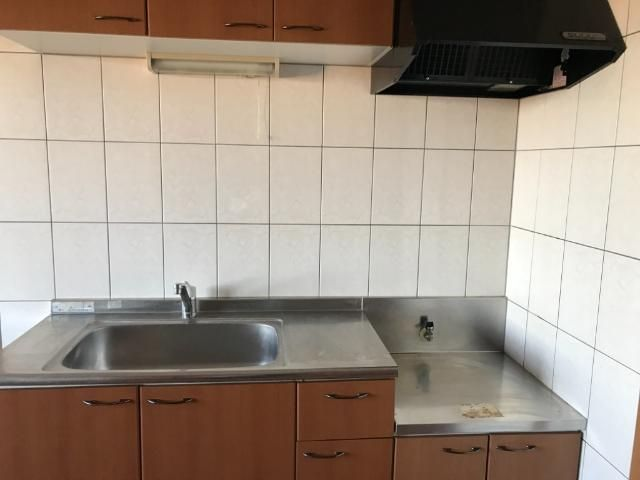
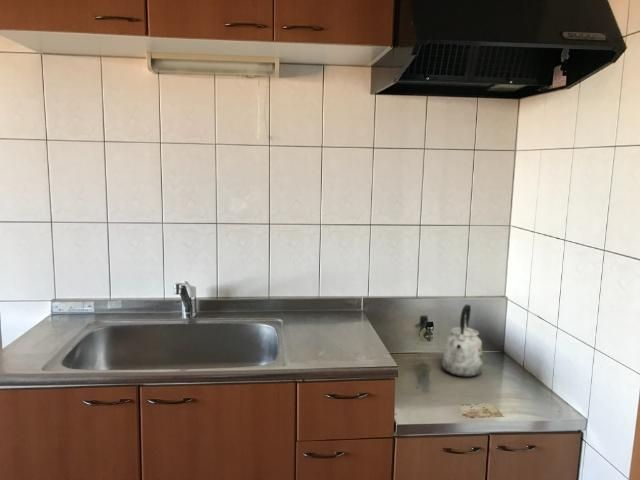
+ kettle (462, 341)
